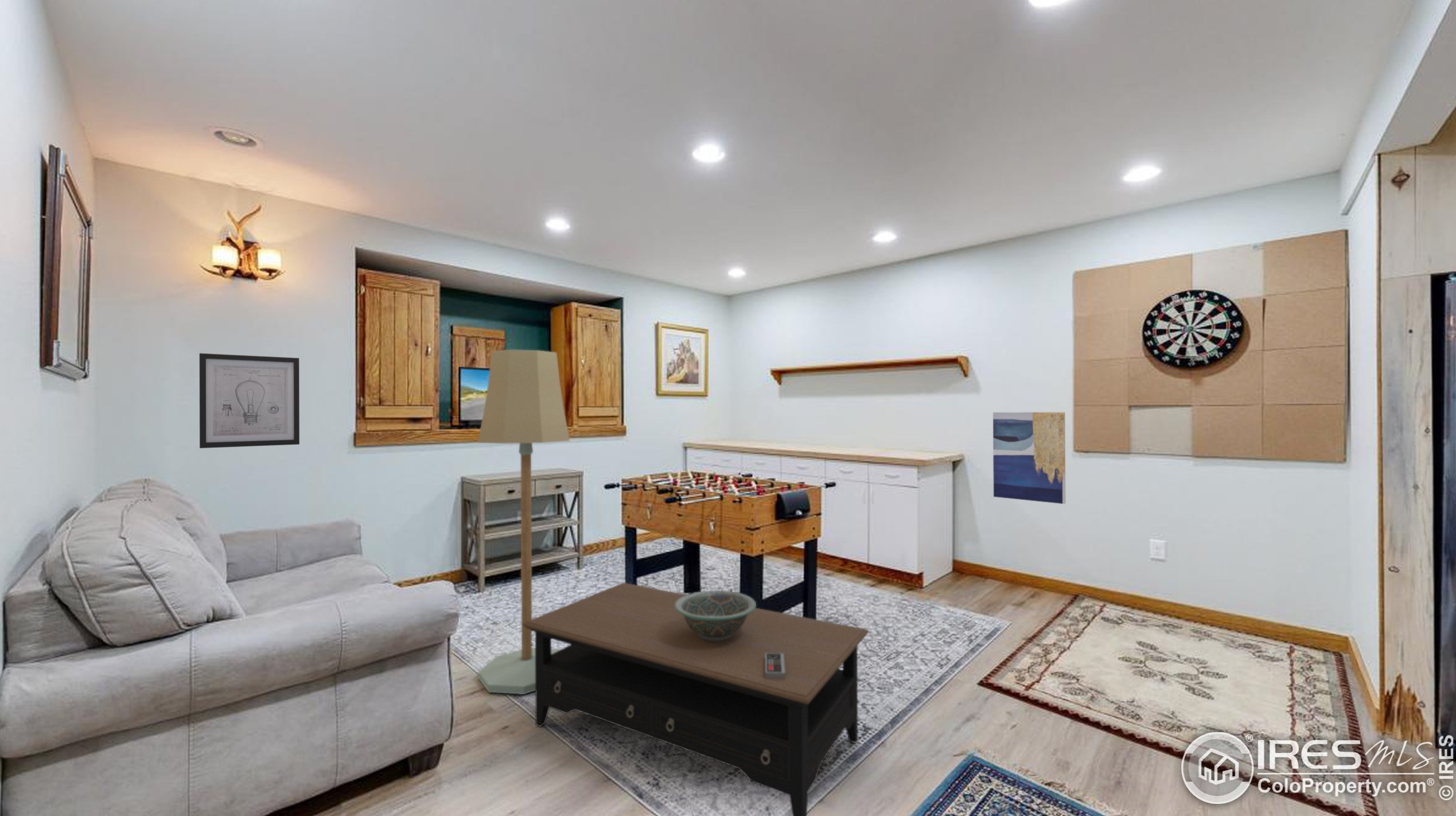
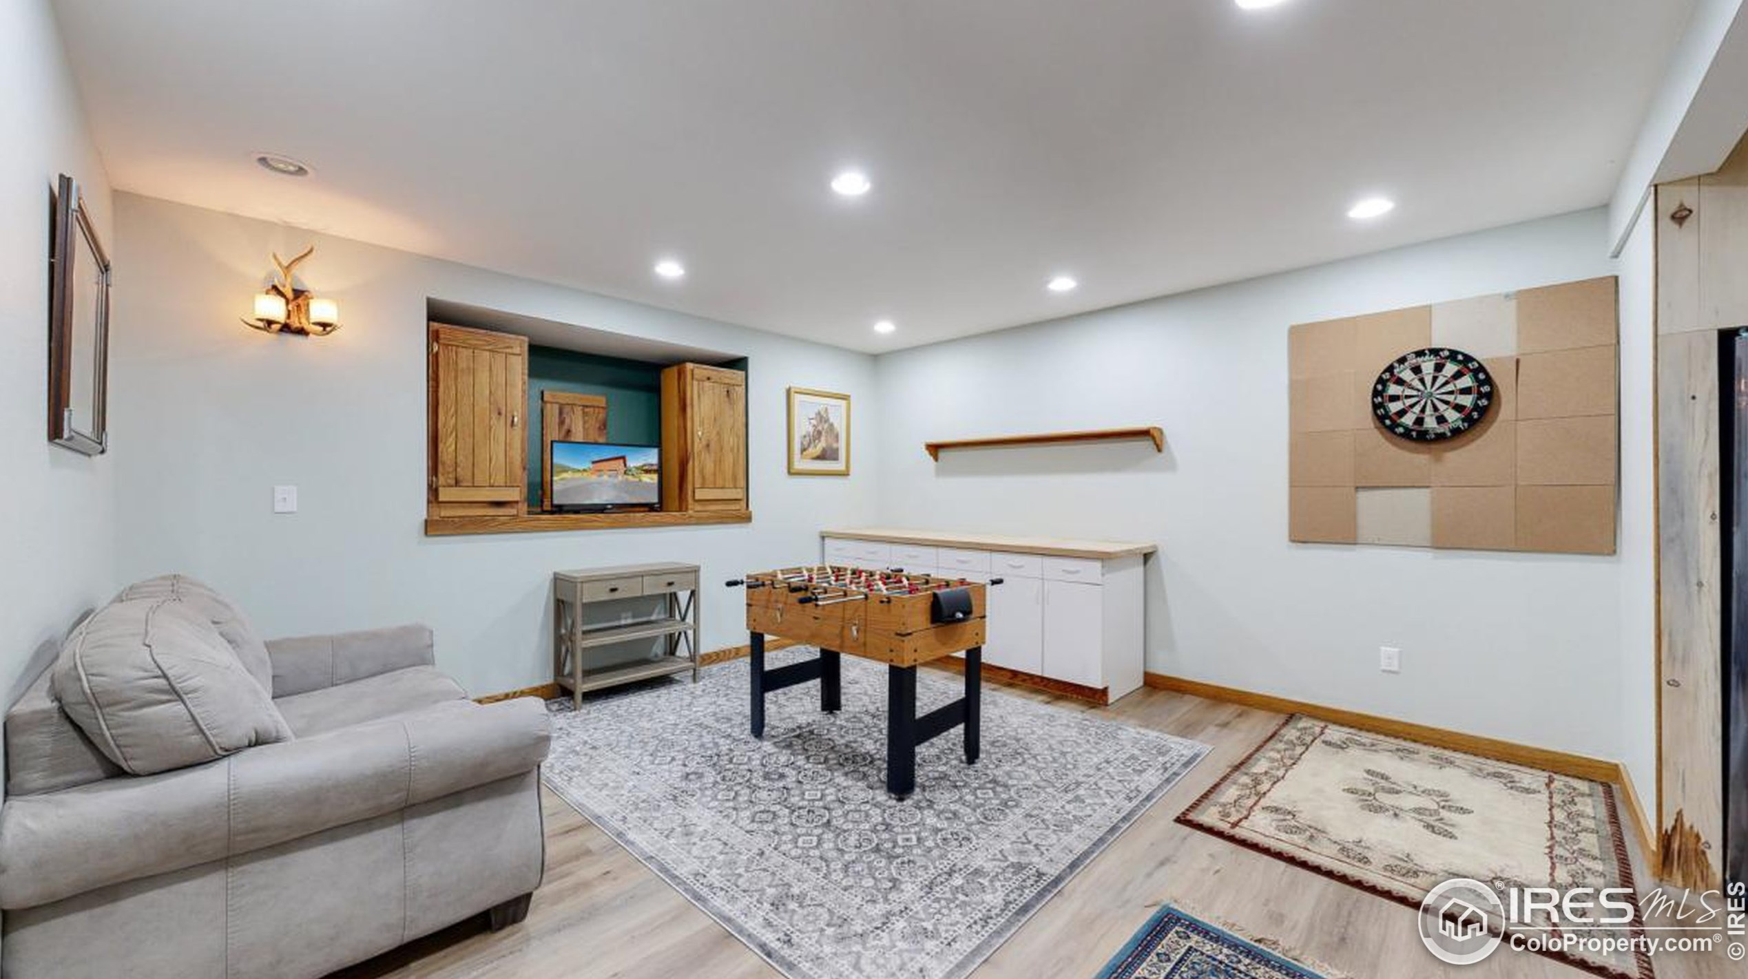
- decorative bowl (715, 618)
- wall art (251, 401)
- wall art (1027, 456)
- game controller (774, 664)
- coffee table (692, 678)
- floor lamp (526, 512)
